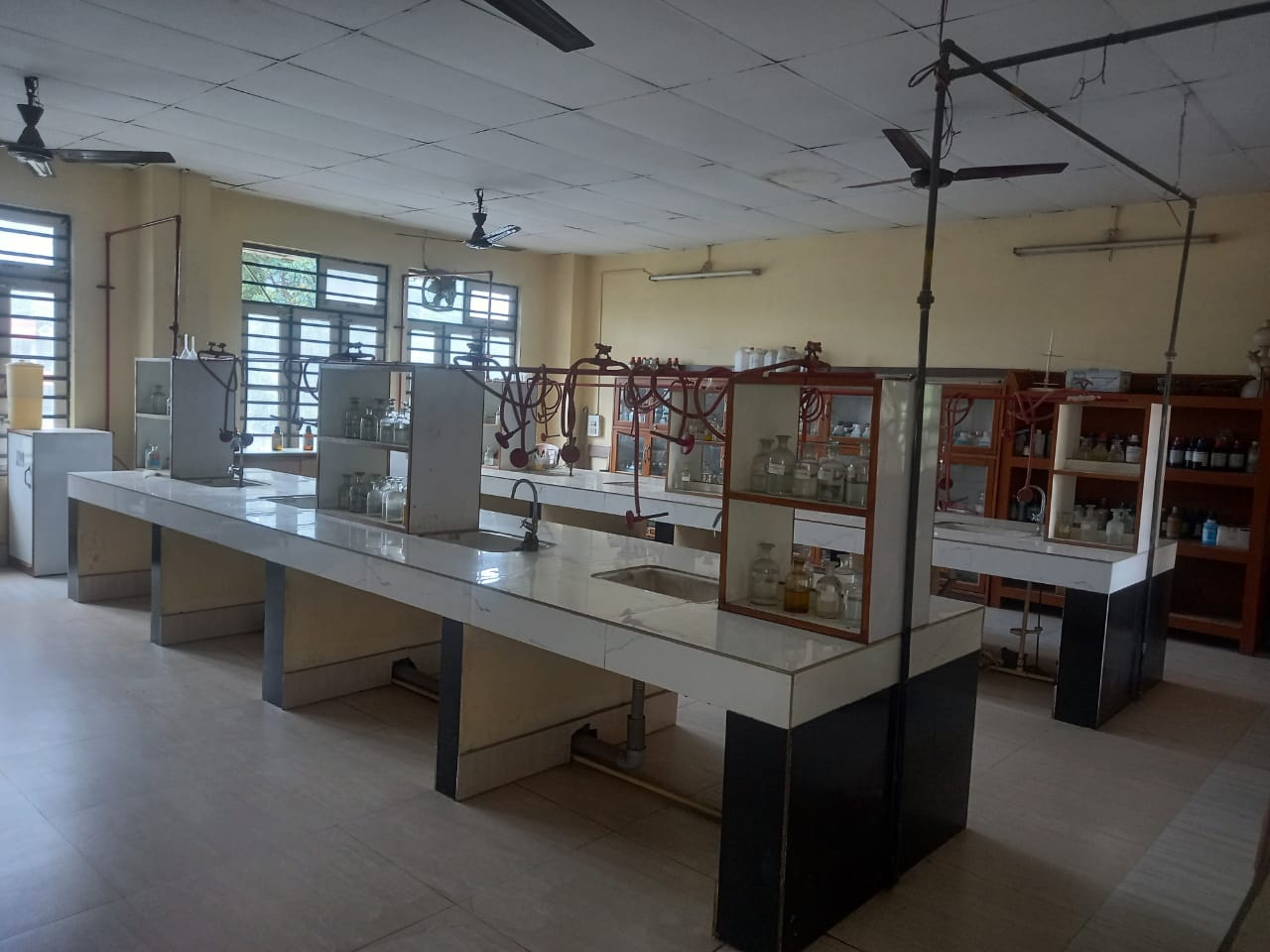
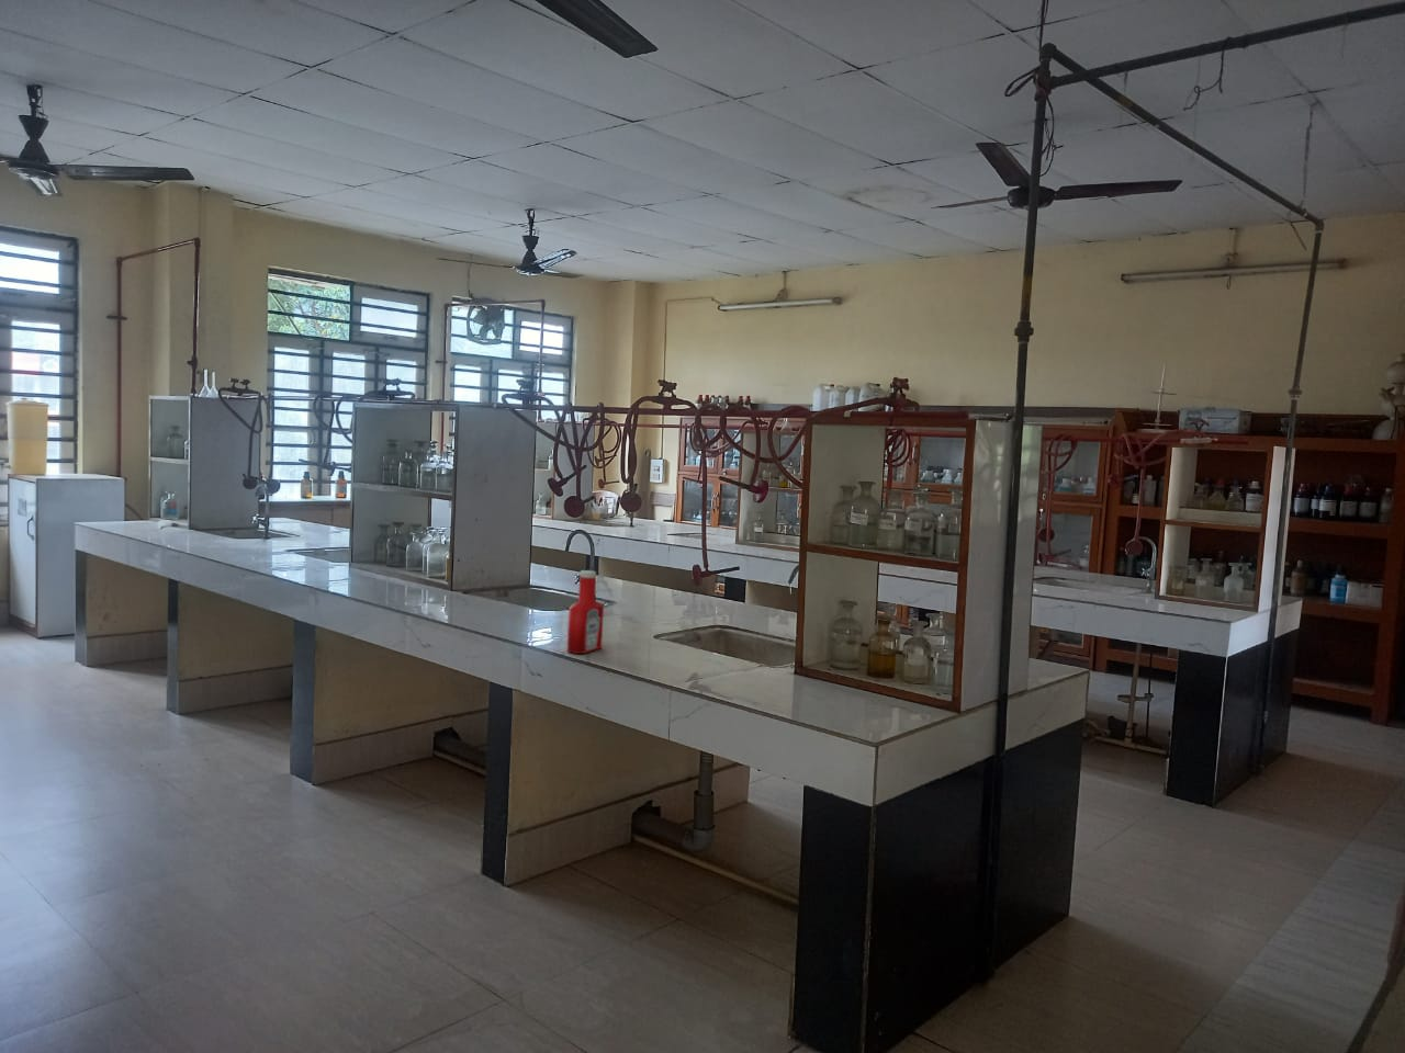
+ soap bottle (586, 609)
